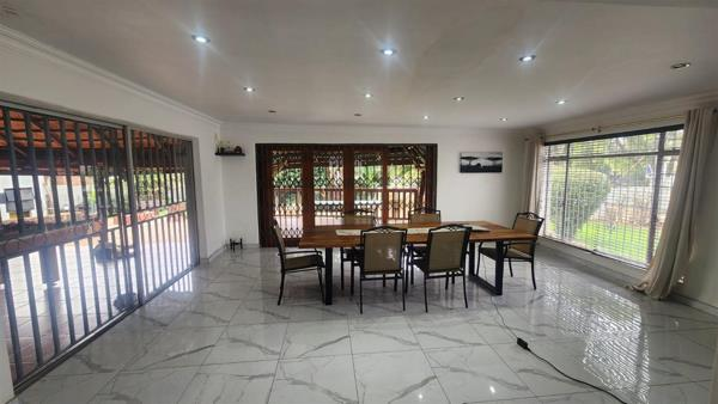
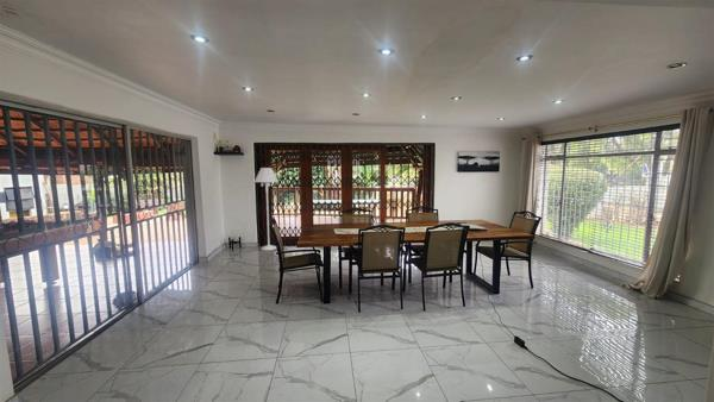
+ floor lamp (267, 208)
